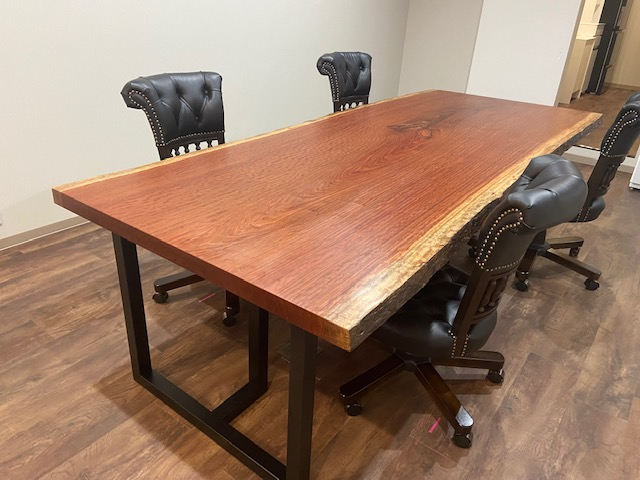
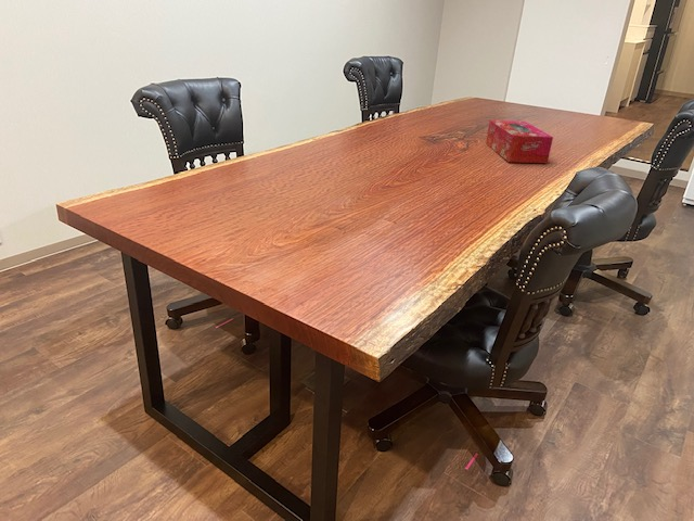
+ tissue box (516, 140)
